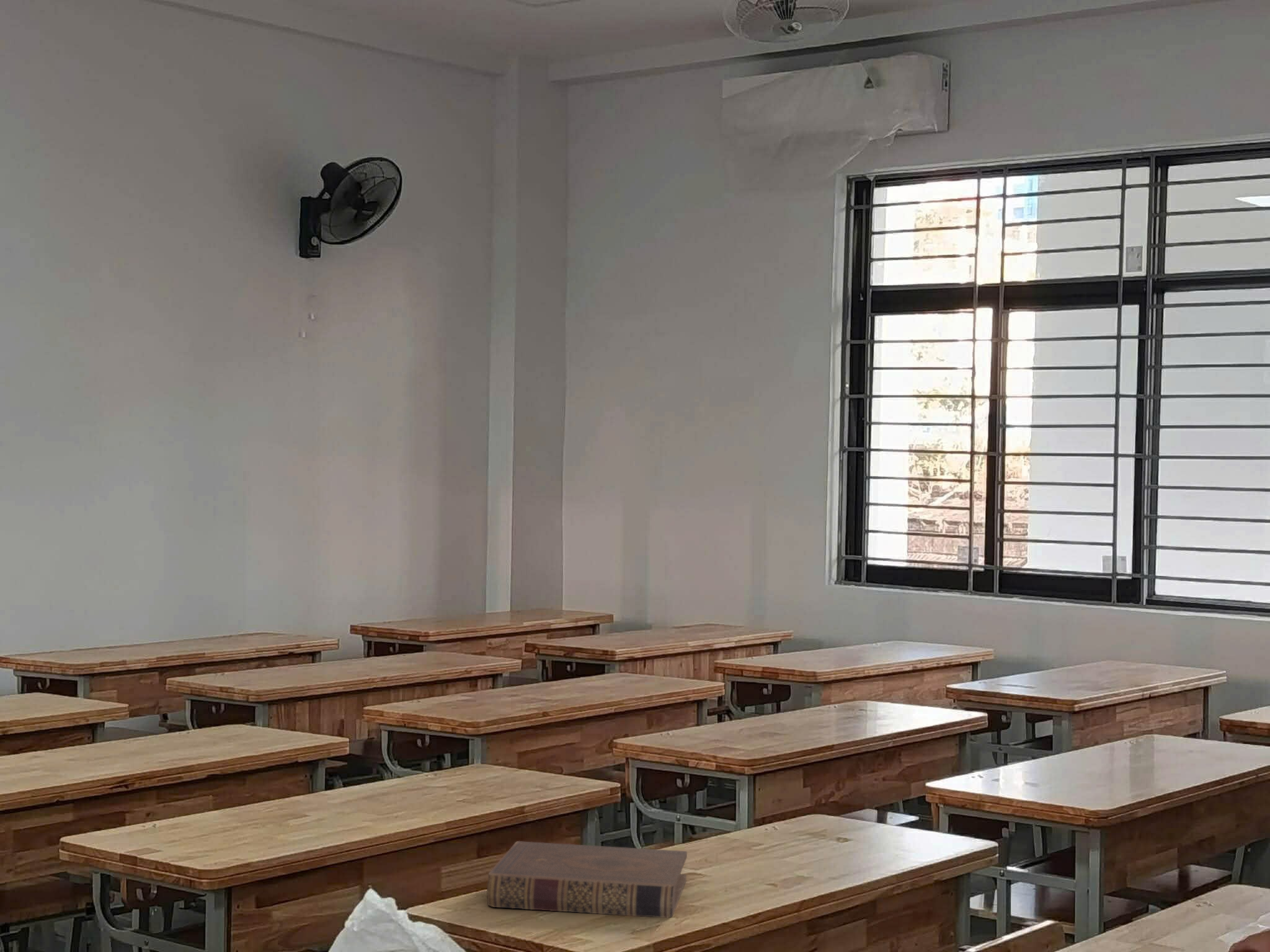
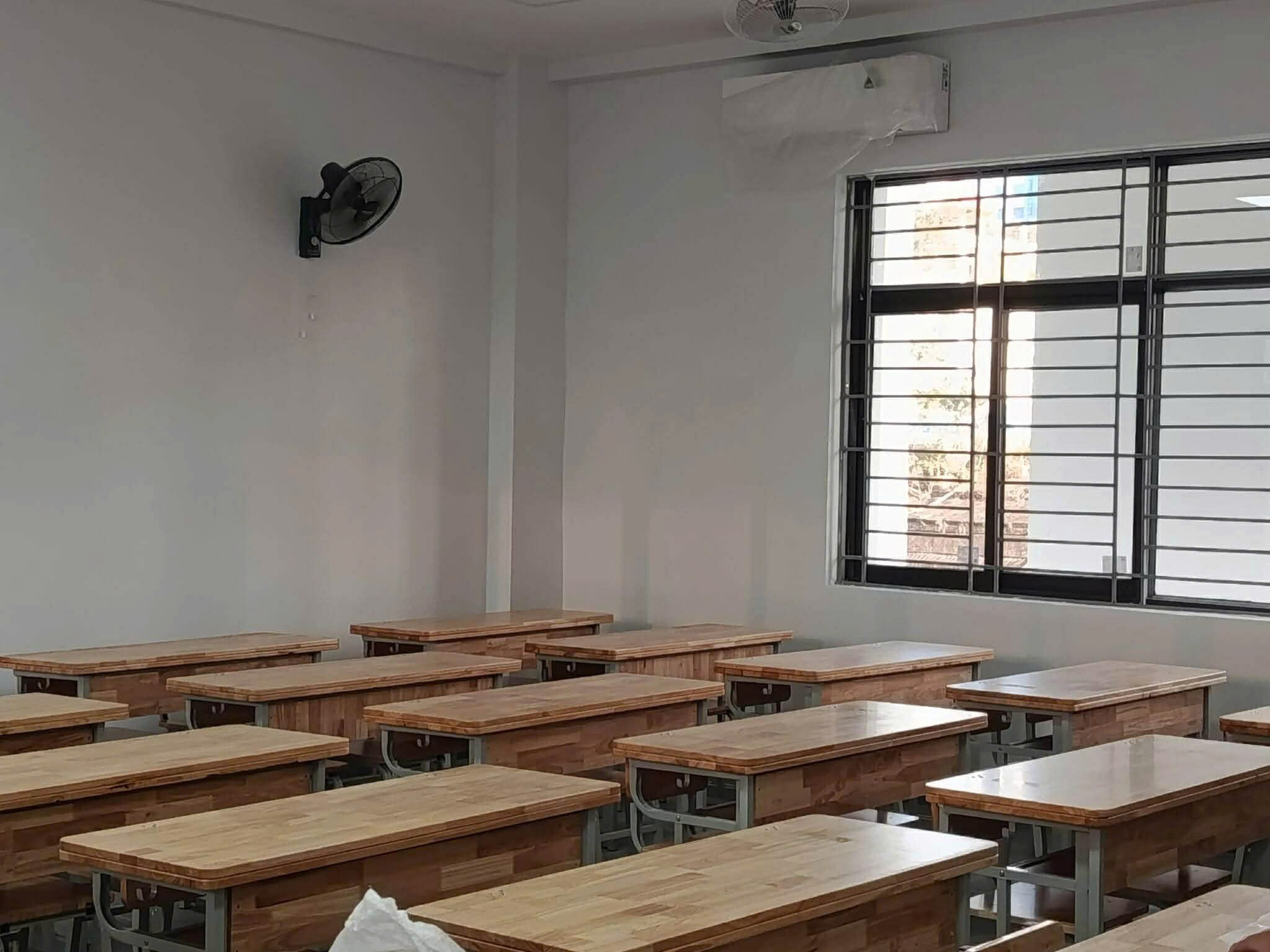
- book (590, 878)
